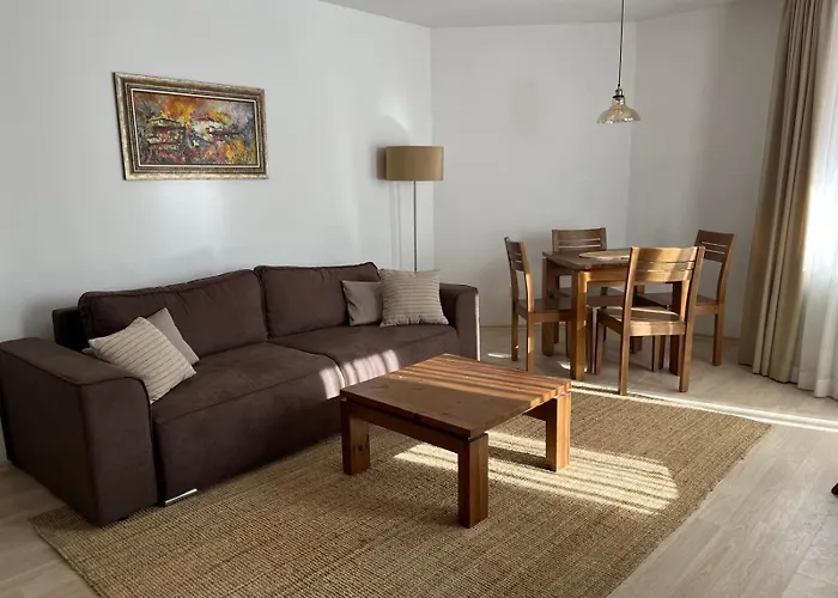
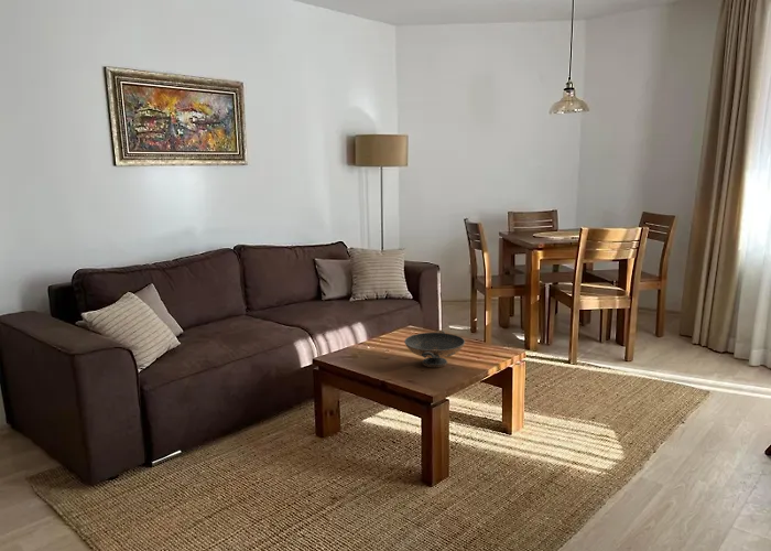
+ decorative bowl (434, 352)
